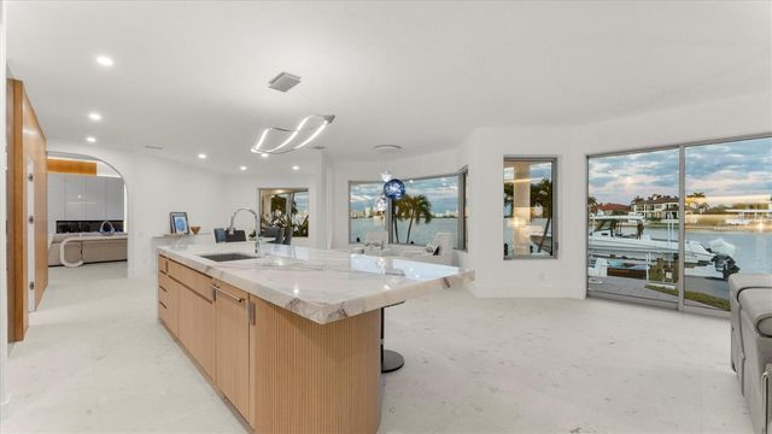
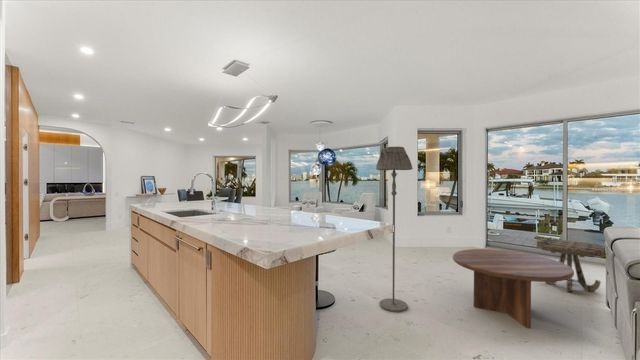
+ side table (569, 265)
+ floor lamp (394, 226)
+ coffee table (507, 286)
